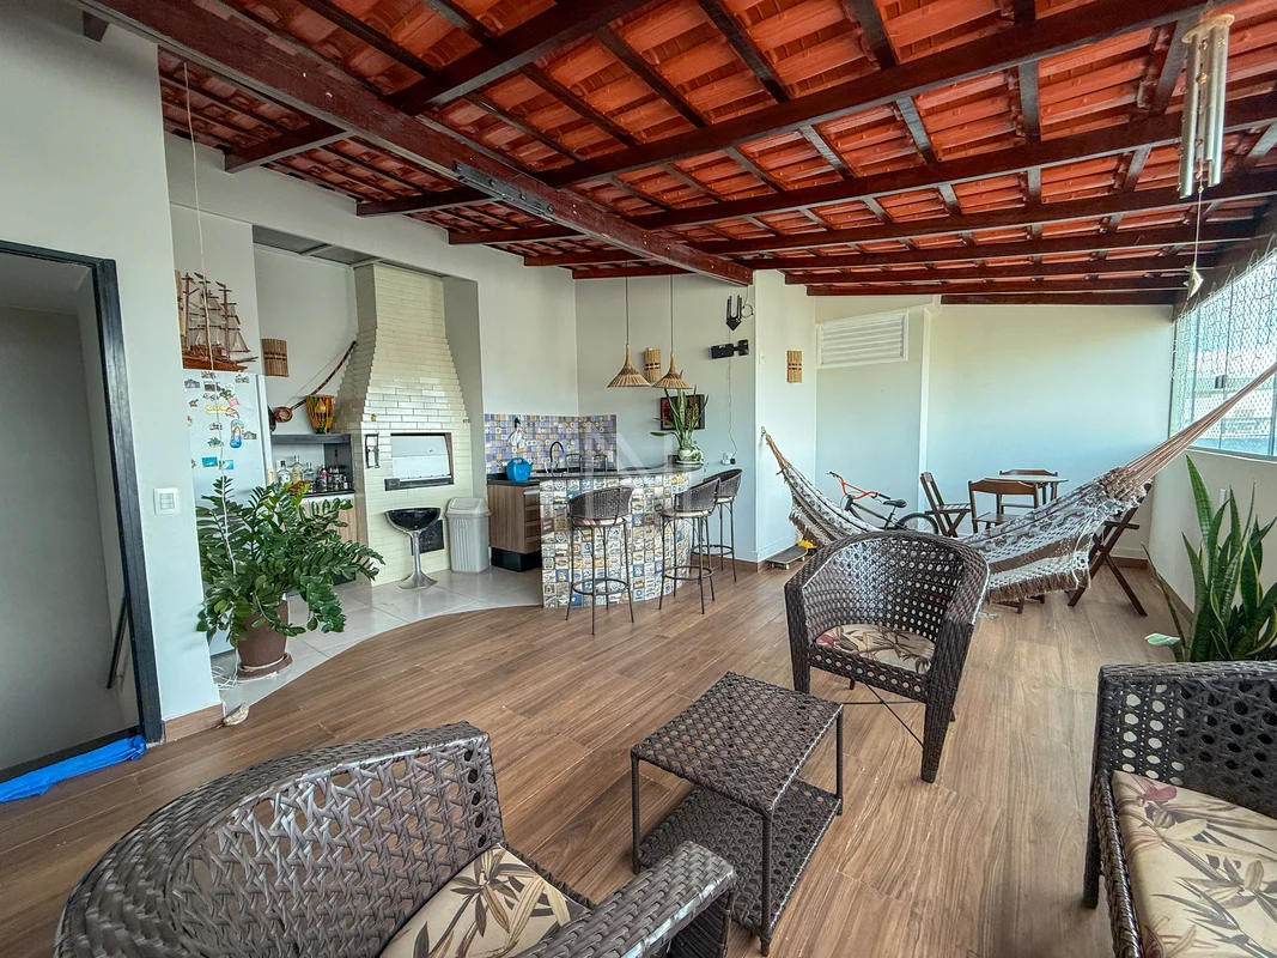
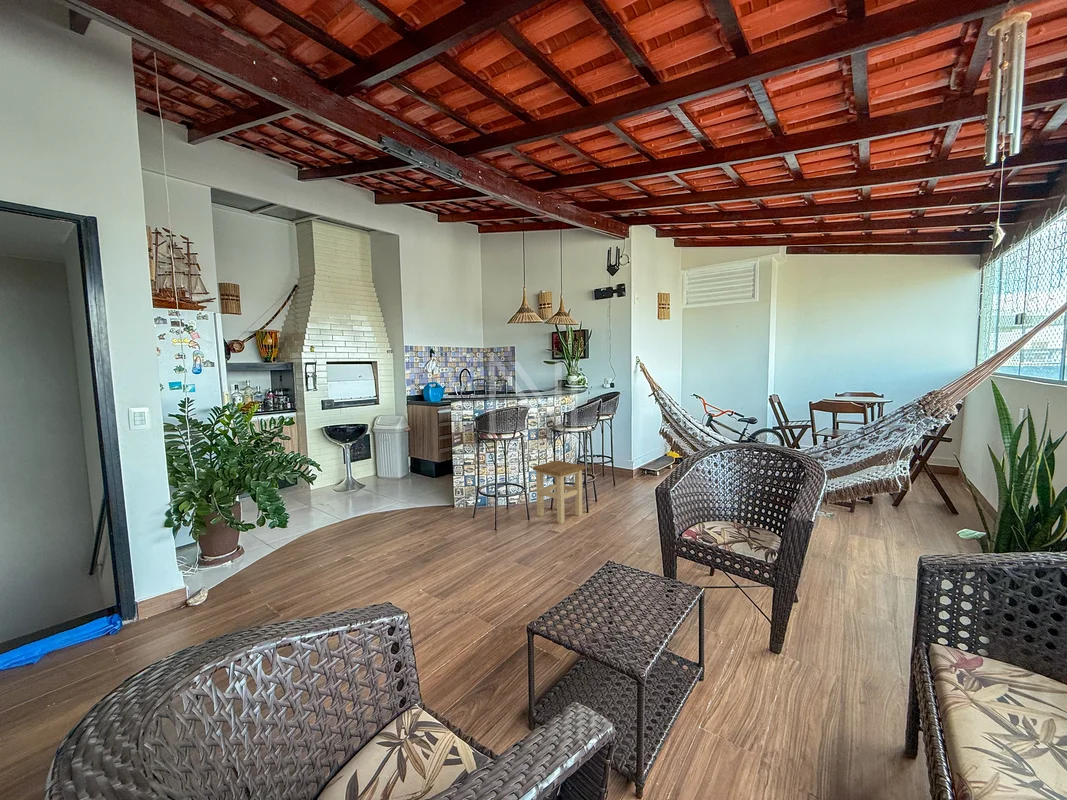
+ stool (559, 490)
